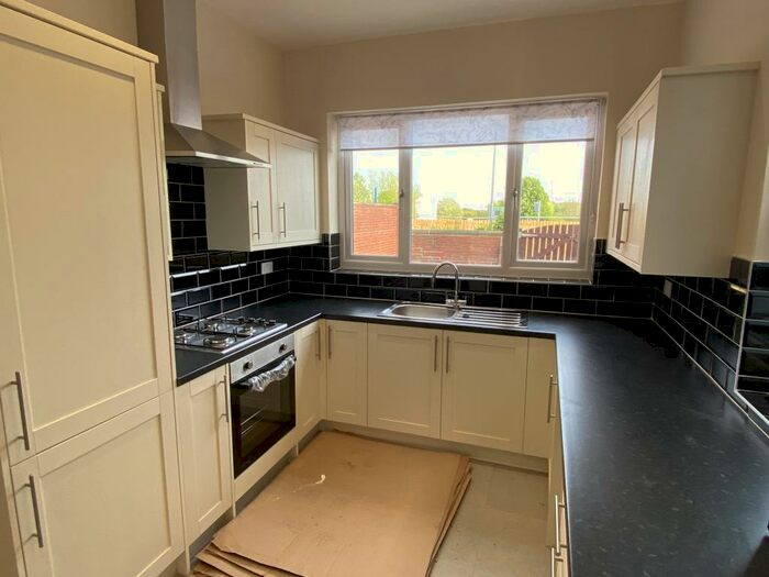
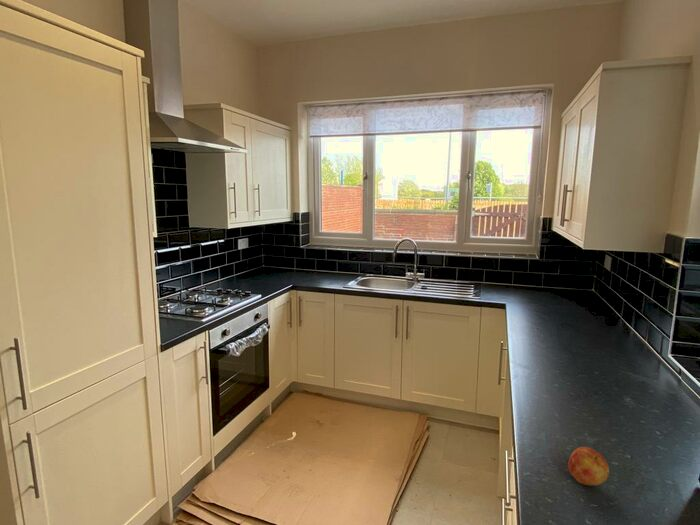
+ apple (588, 466)
